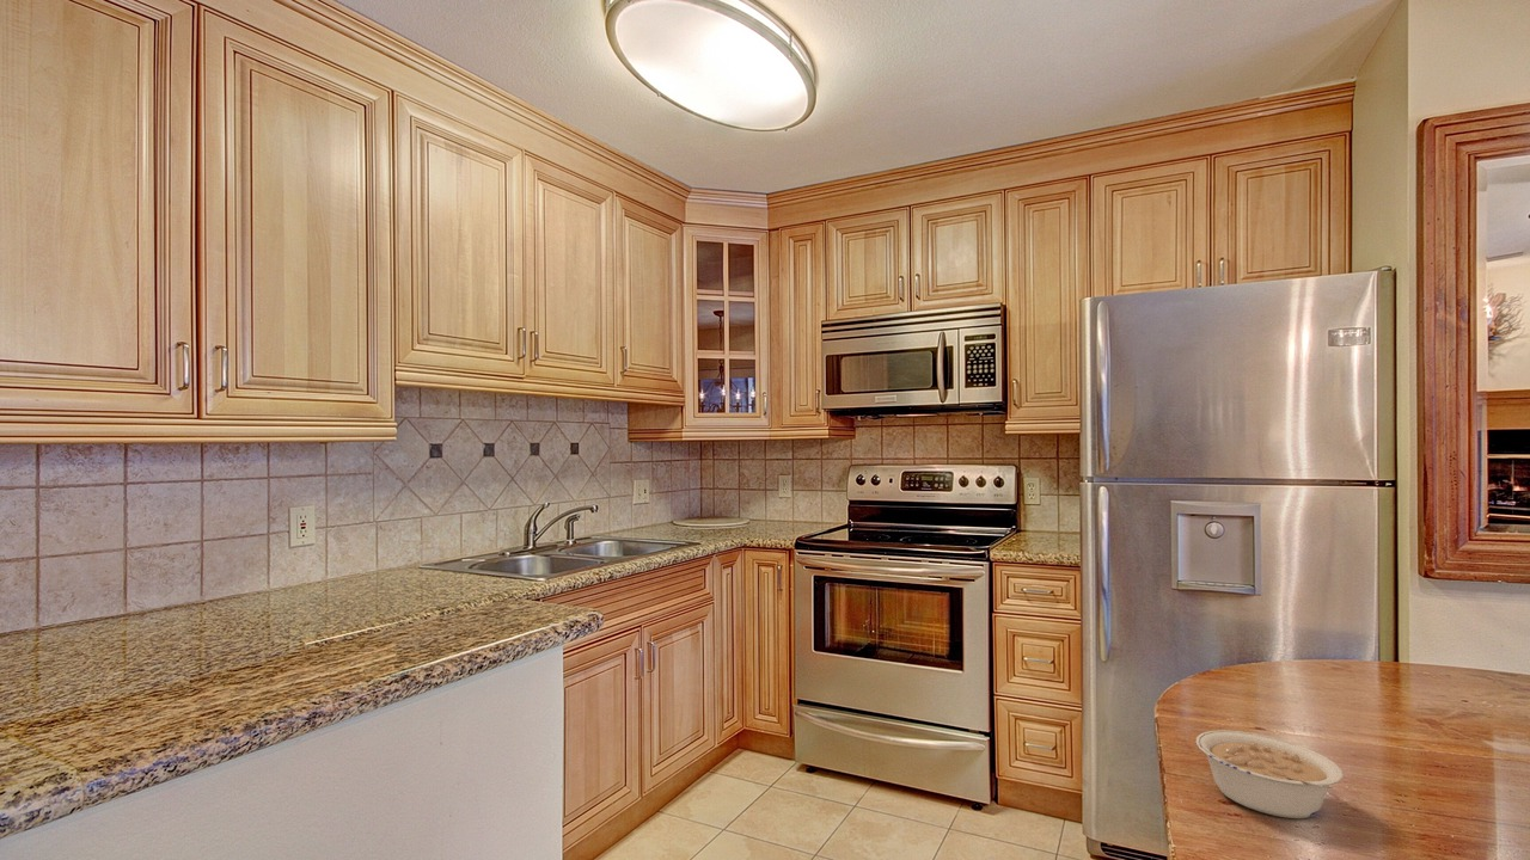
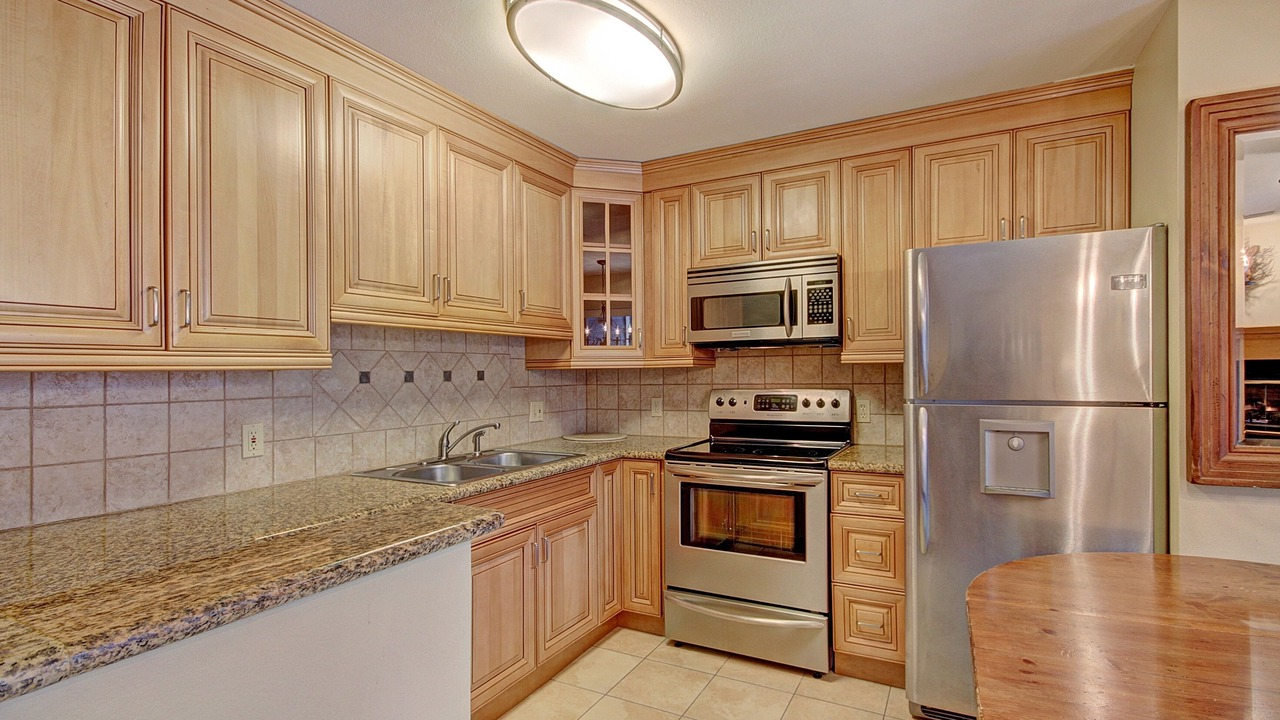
- legume (1271, 773)
